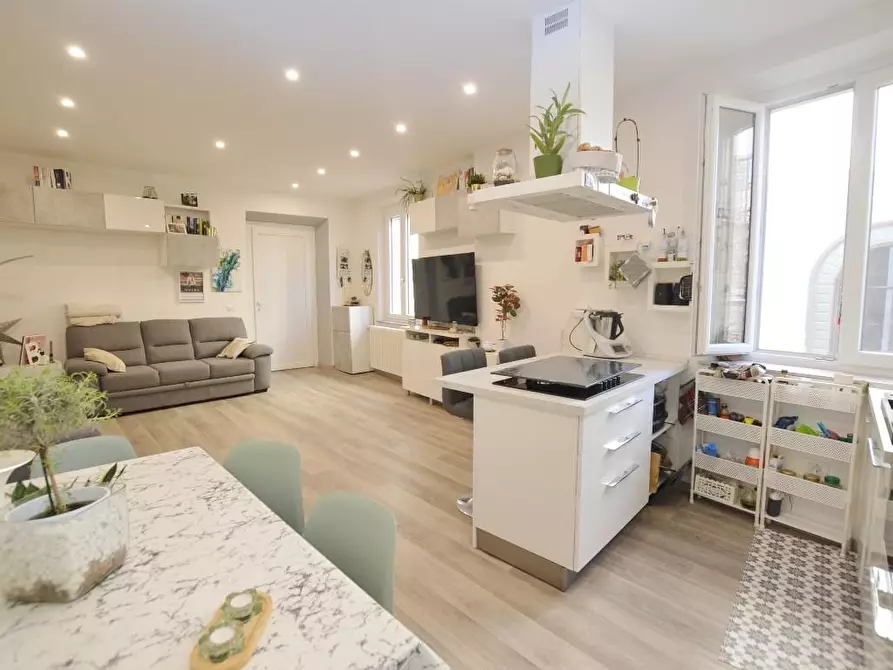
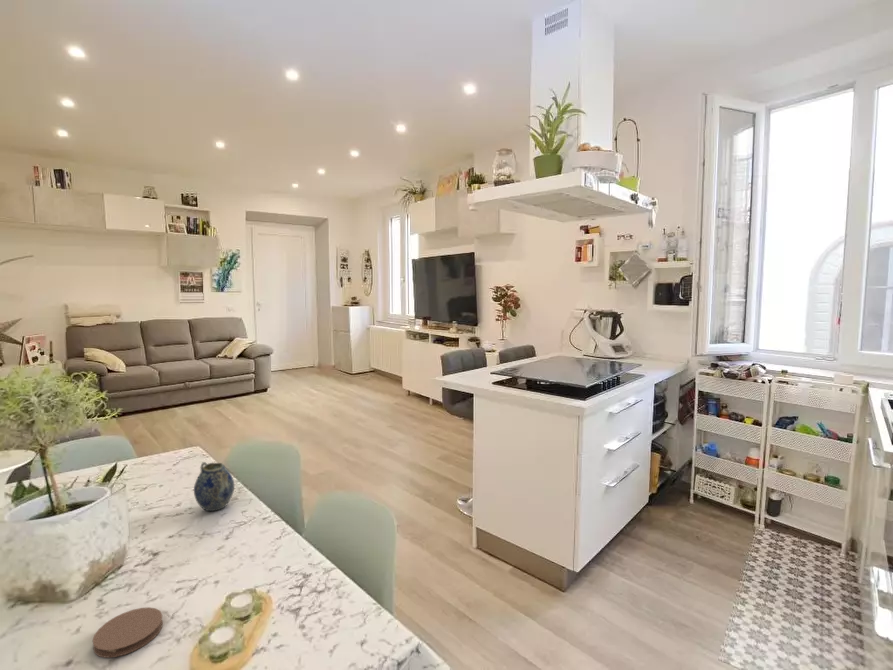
+ coaster (129, 630)
+ teapot (215, 485)
